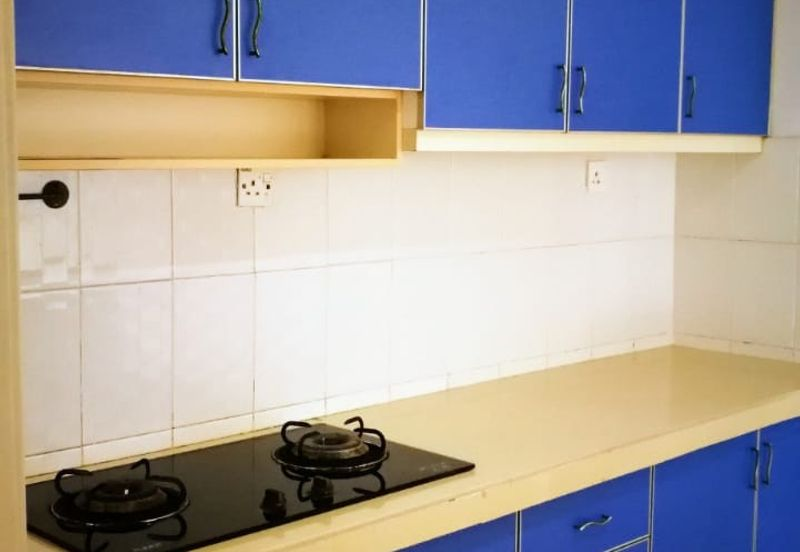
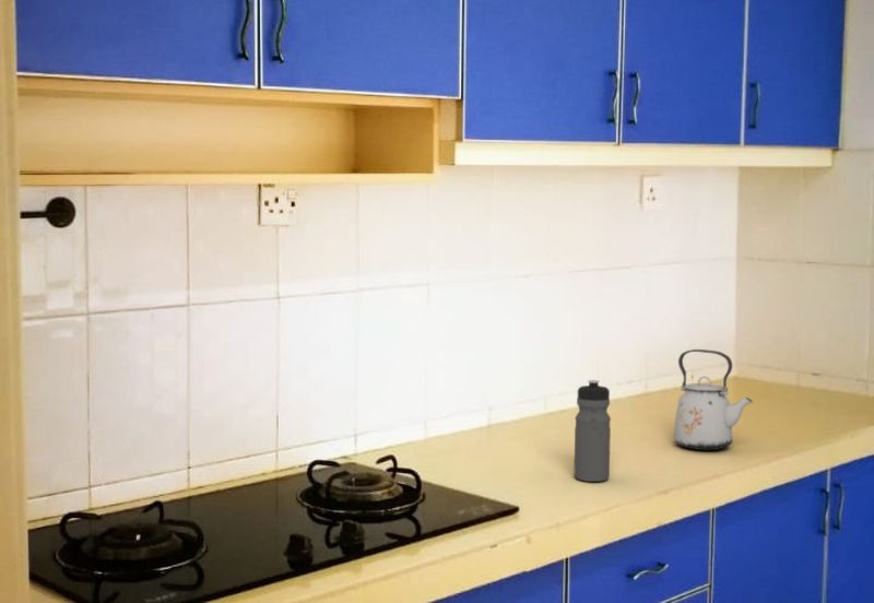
+ water bottle (592, 428)
+ kettle (713, 400)
